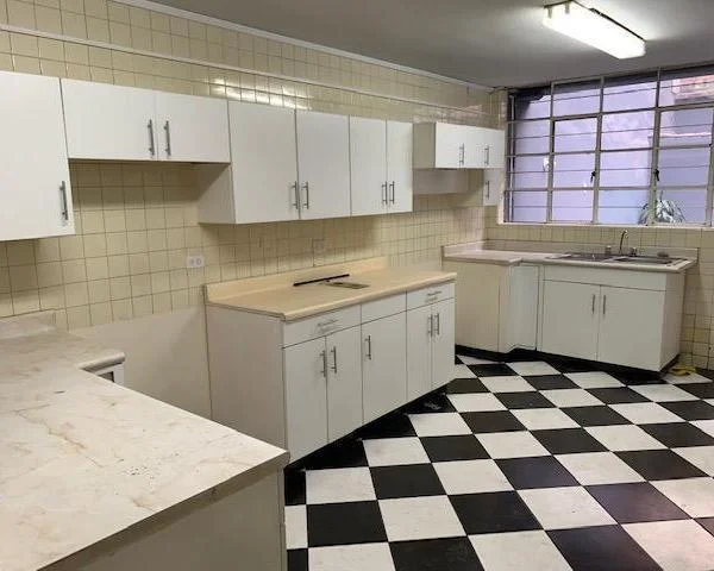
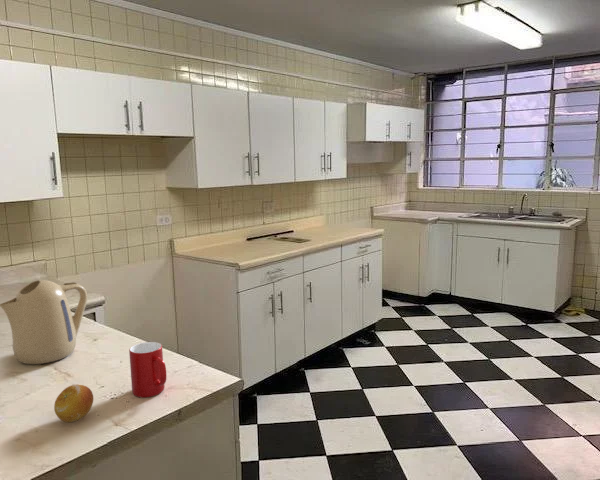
+ cup (148, 371)
+ fruit (74, 402)
+ kettle (46, 317)
